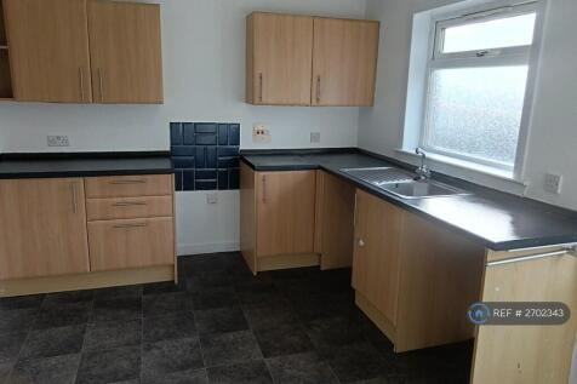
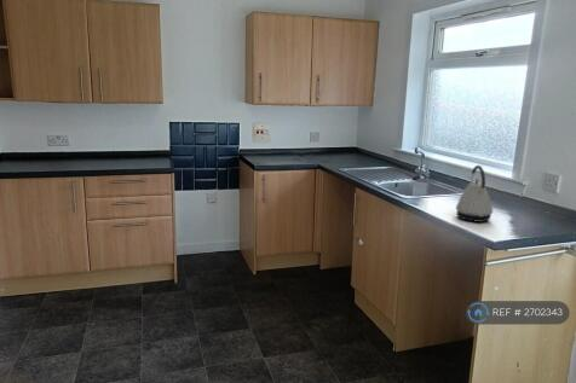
+ kettle (474, 192)
